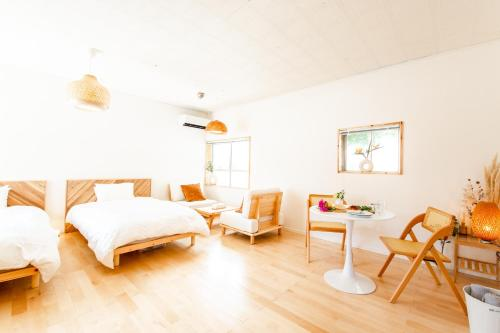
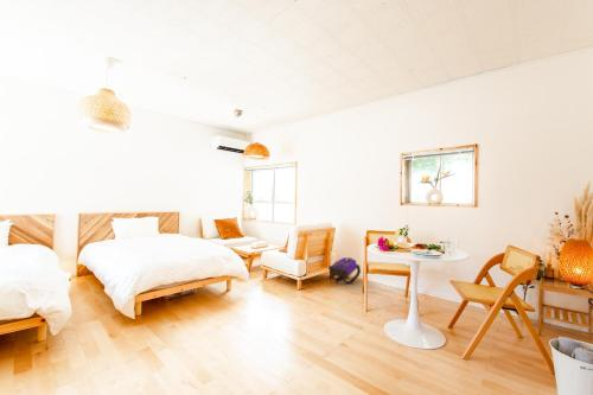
+ backpack (344, 270)
